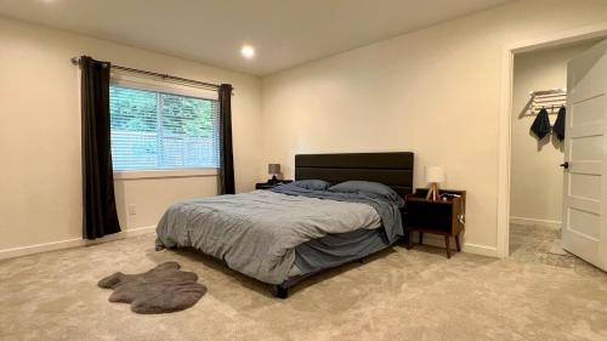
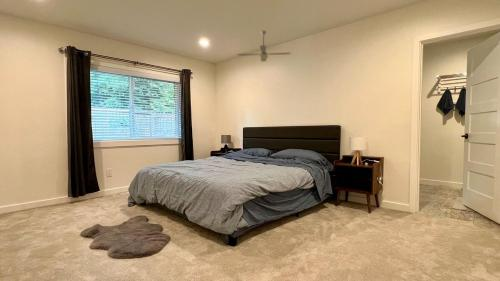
+ ceiling fan (263, 45)
